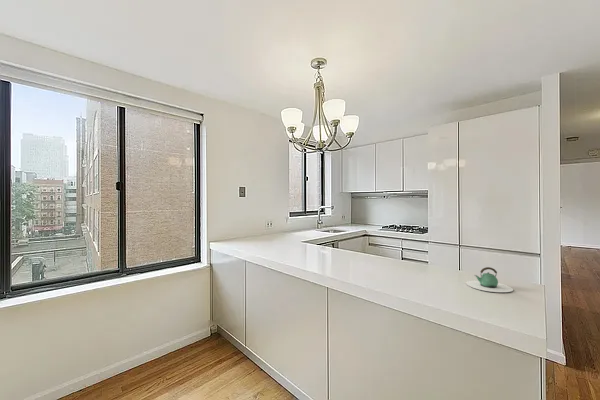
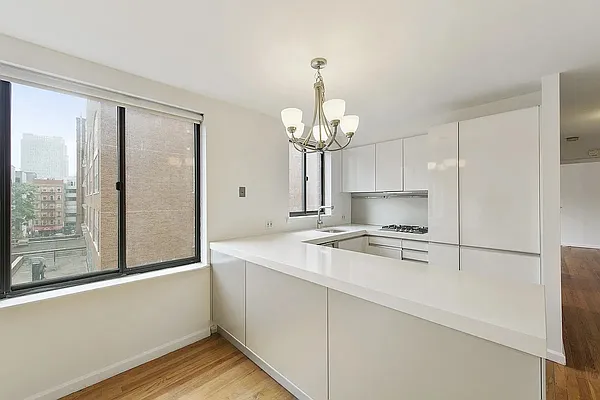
- teapot (488, 276)
